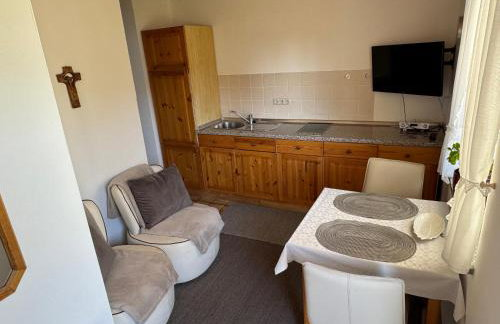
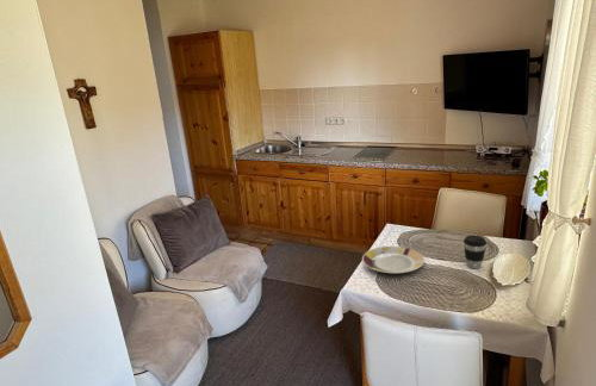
+ coffee cup (474, 251)
+ plate (392, 260)
